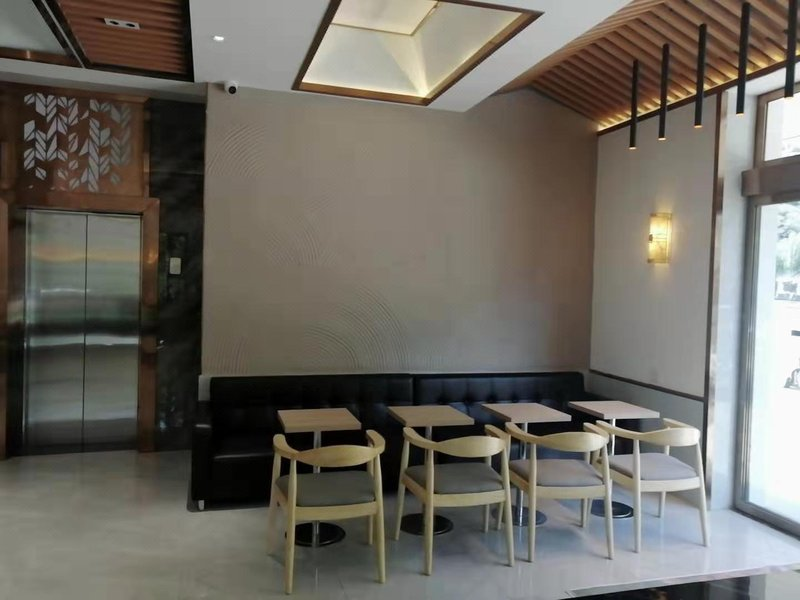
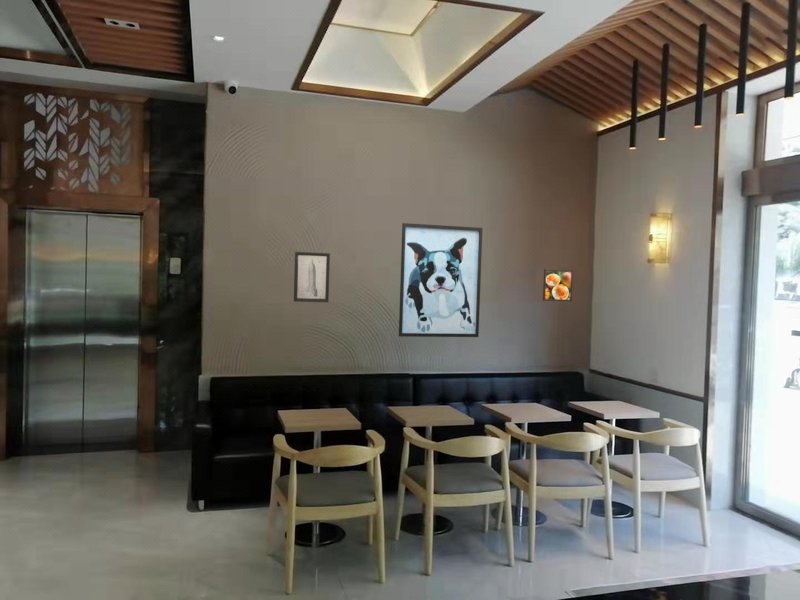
+ wall art (311, 277)
+ wall art (441, 281)
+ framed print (558, 285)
